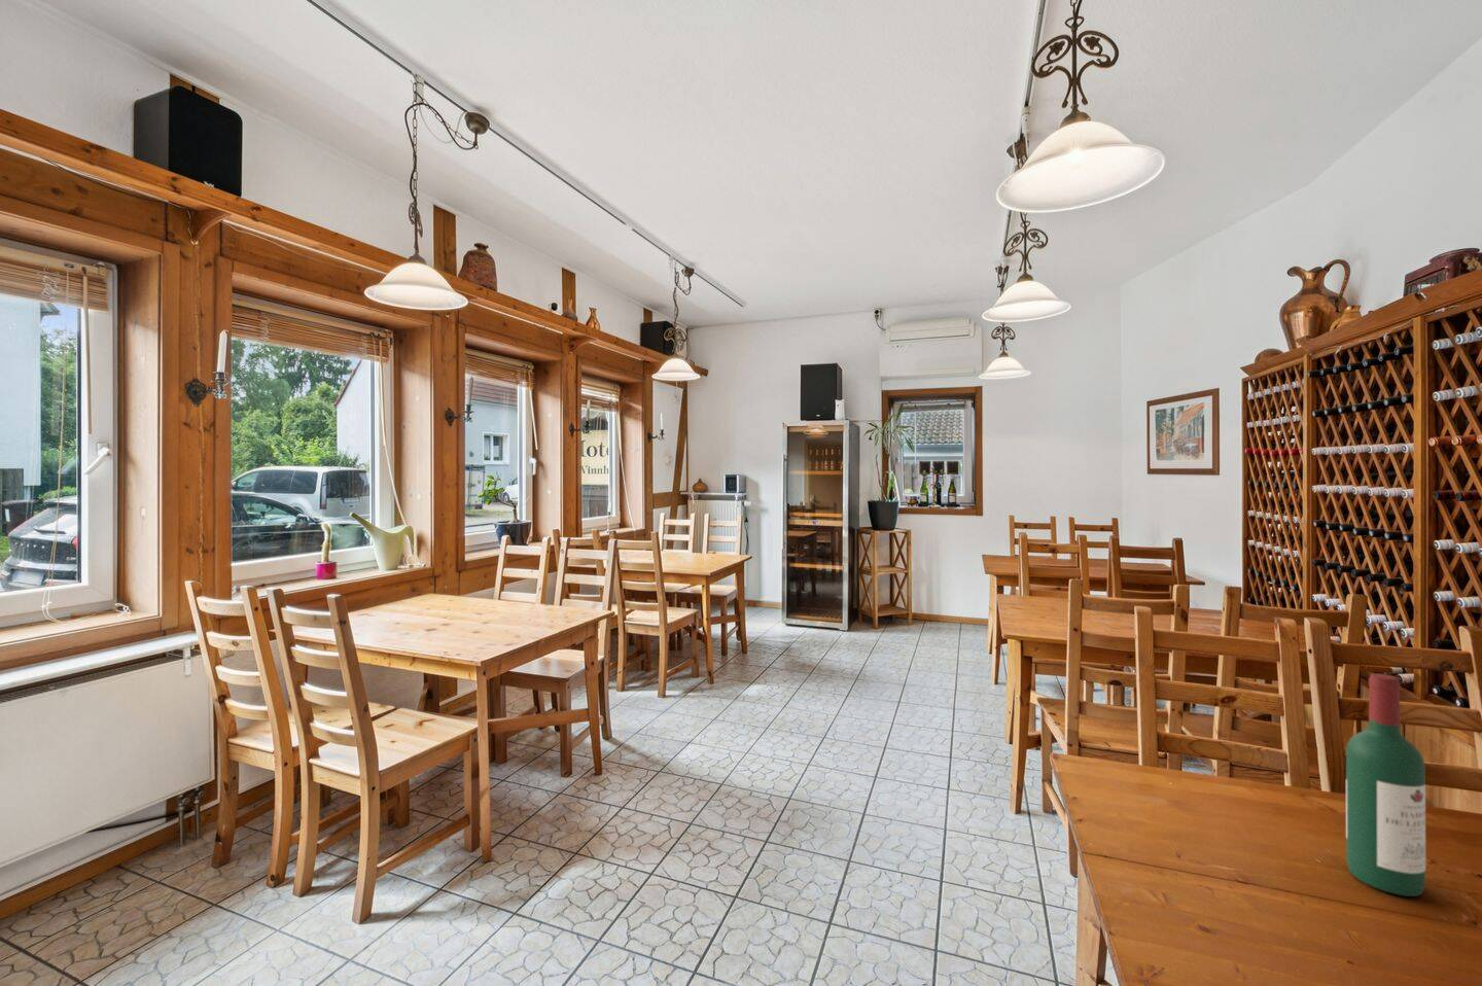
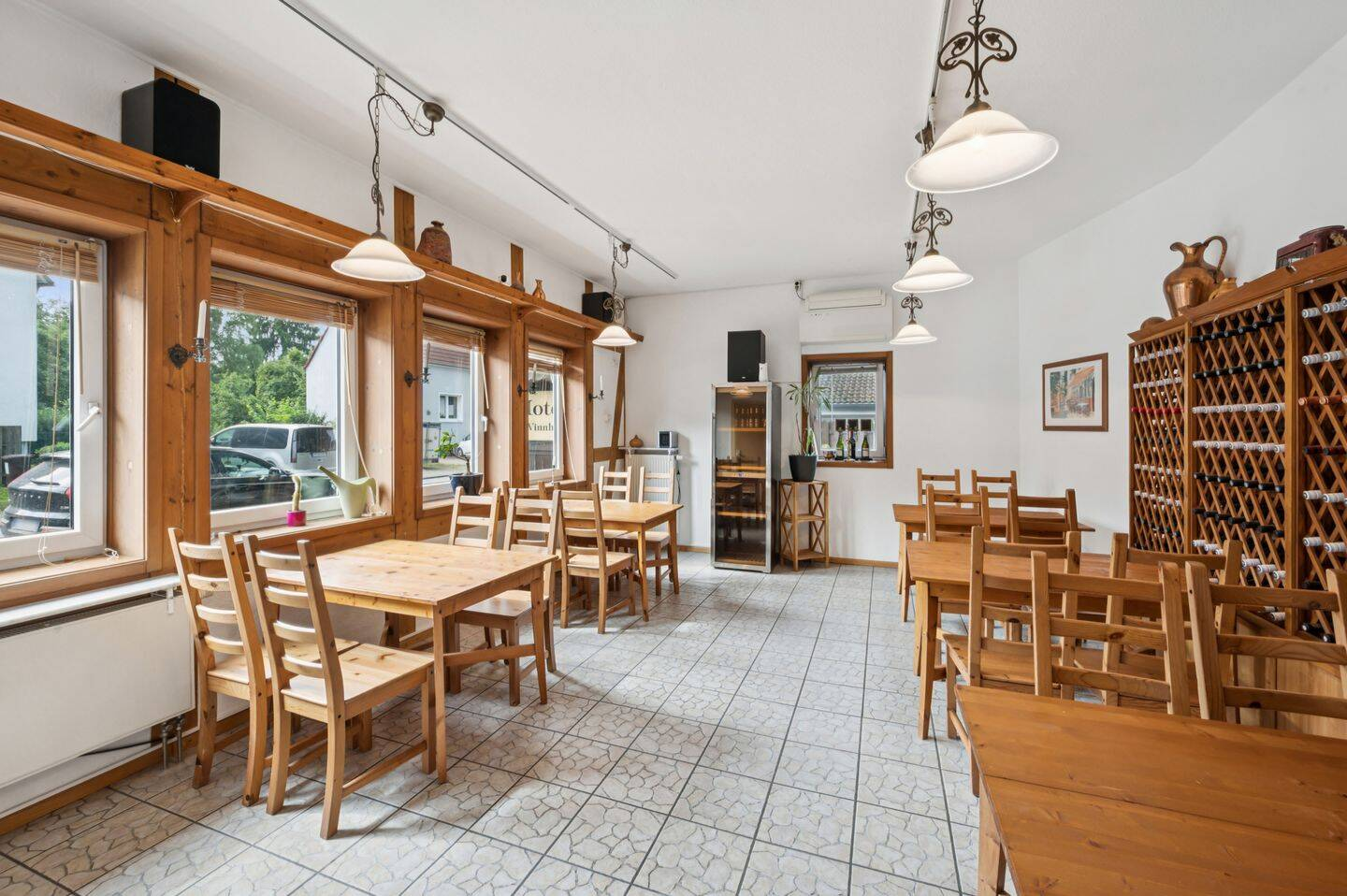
- wine bottle (1384, 778)
